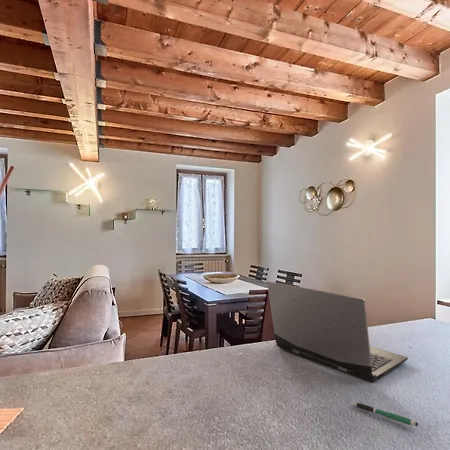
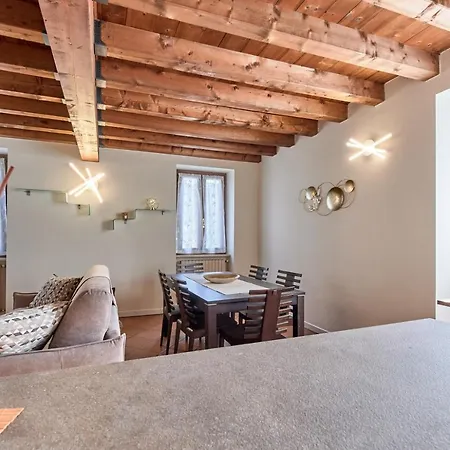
- pen (382, 412)
- laptop computer (334, 320)
